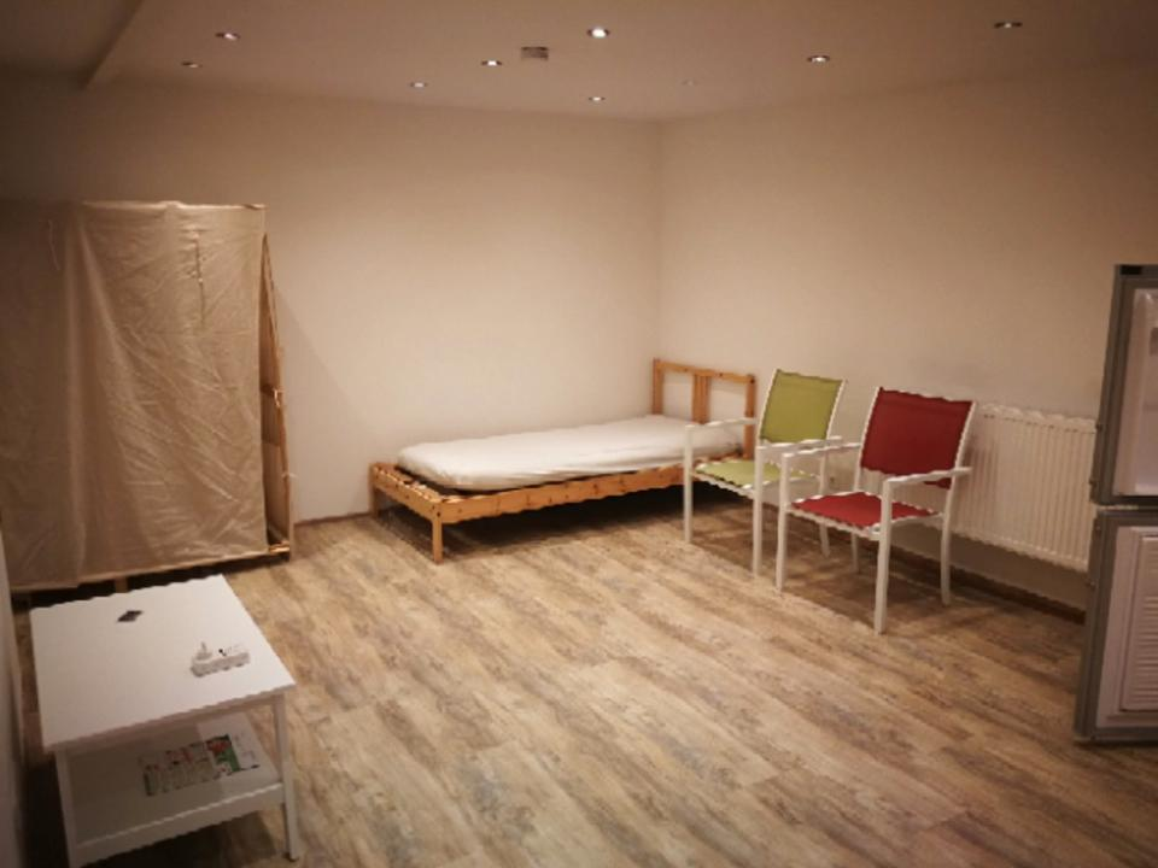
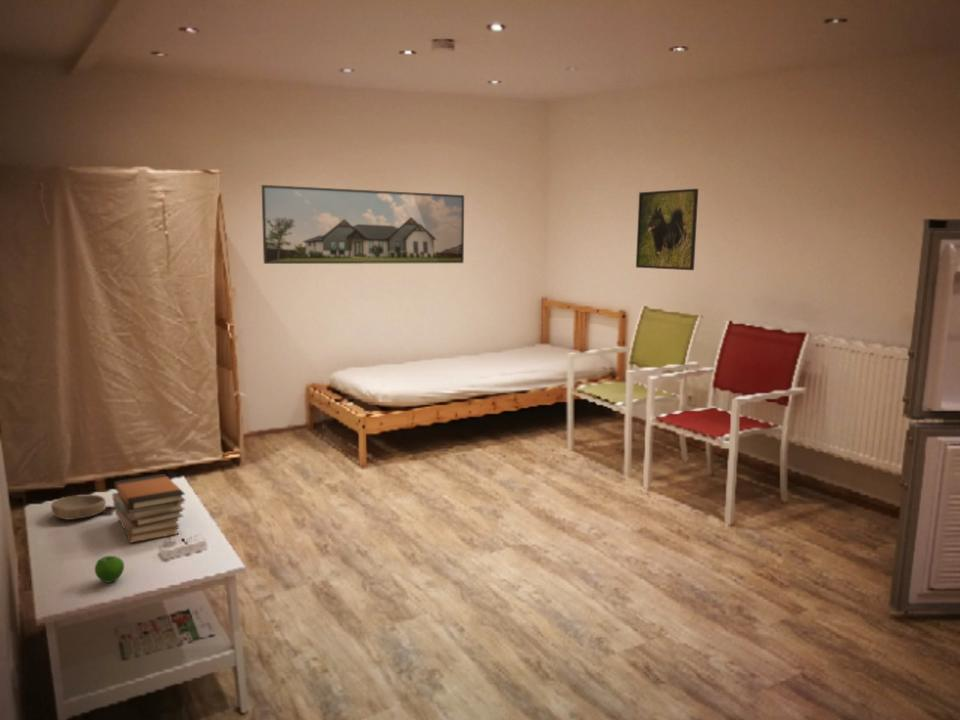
+ apple (109, 569)
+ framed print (665, 230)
+ bowl (79, 507)
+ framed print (370, 227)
+ book stack (148, 506)
